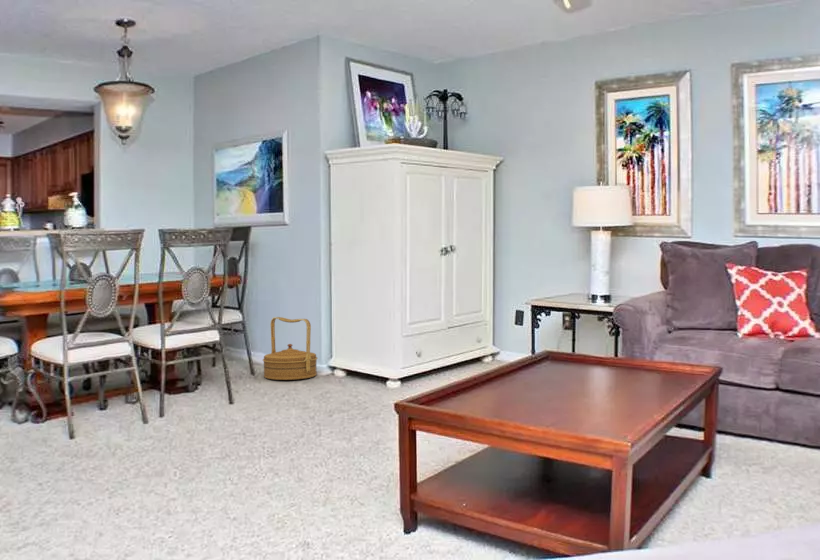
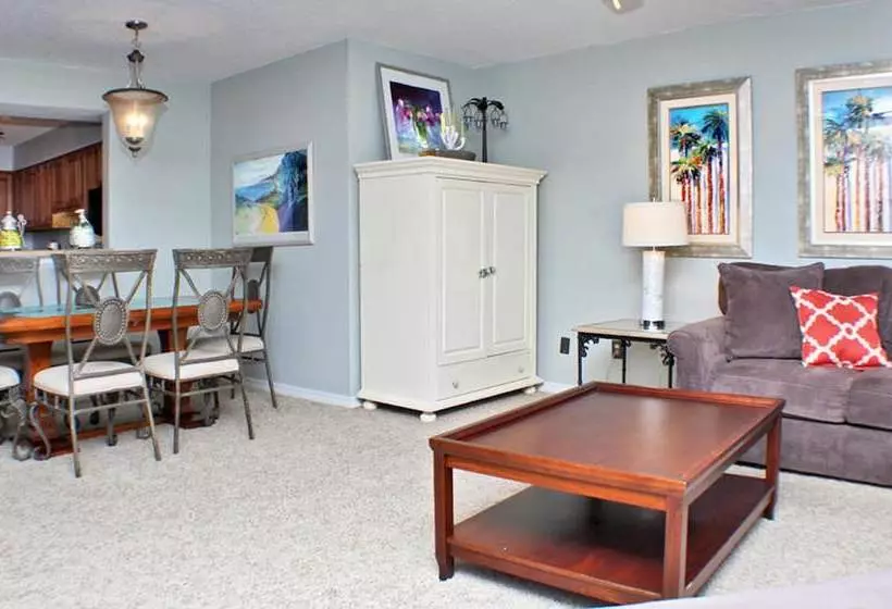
- woven basket (290, 346)
